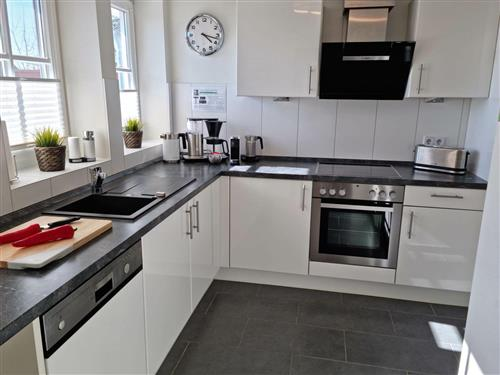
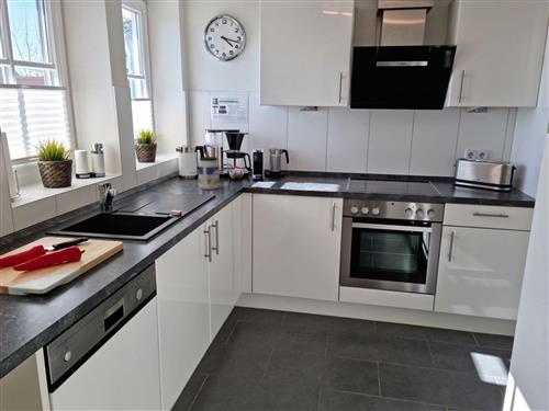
+ jar (209, 172)
